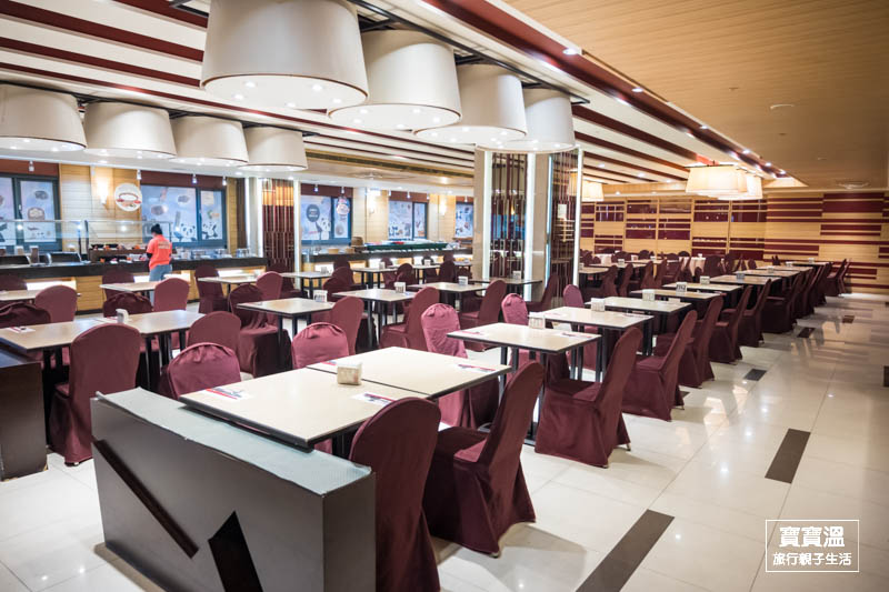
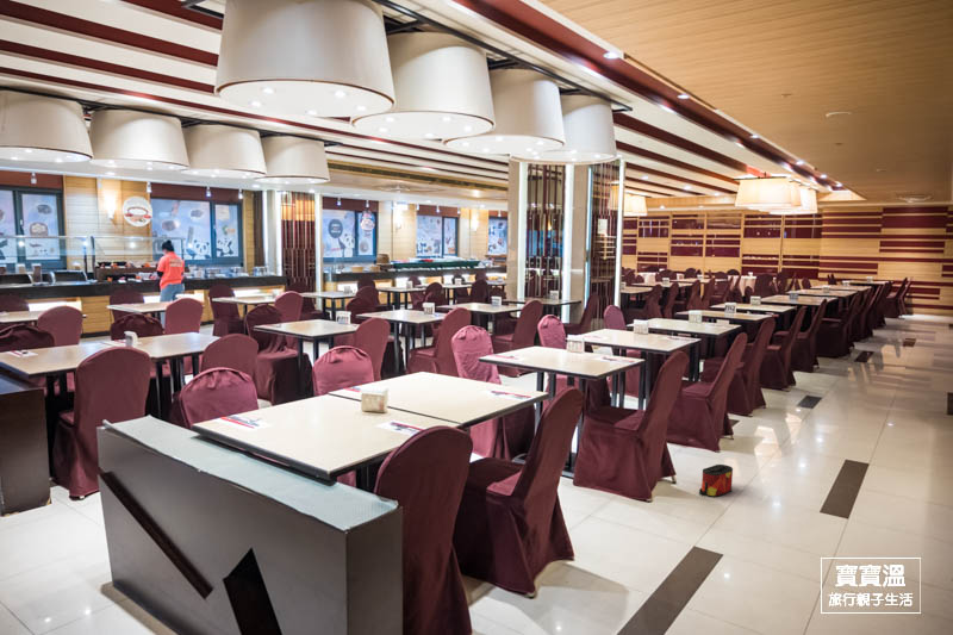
+ bag (715, 479)
